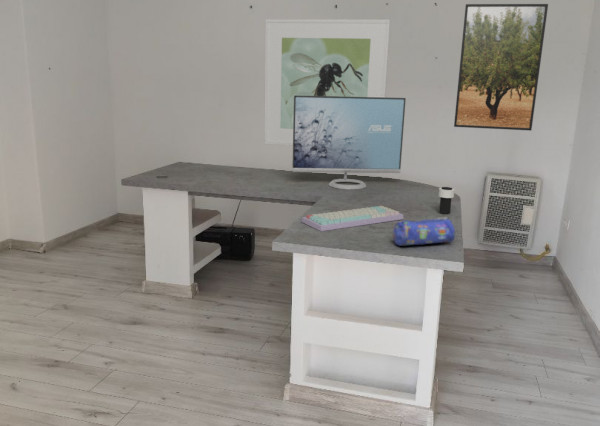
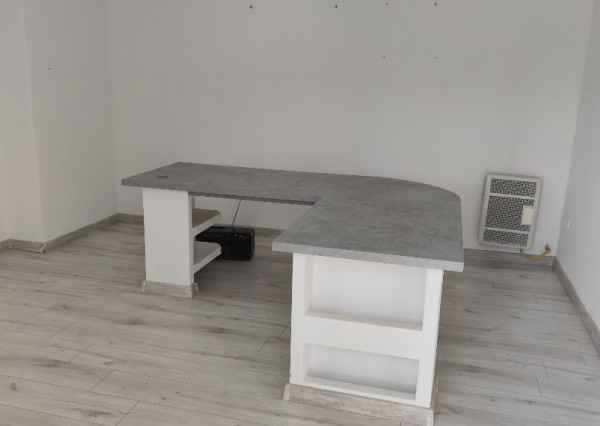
- cup (445, 200)
- monitor (349, 142)
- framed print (323, 85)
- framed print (498, 68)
- keyboard (353, 216)
- pencil case (424, 231)
